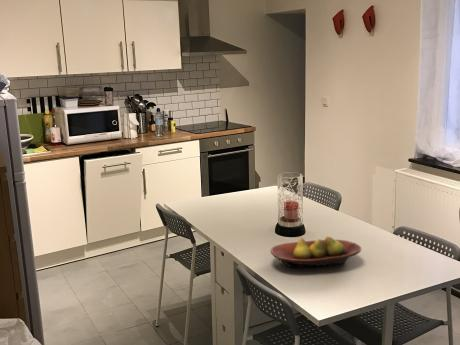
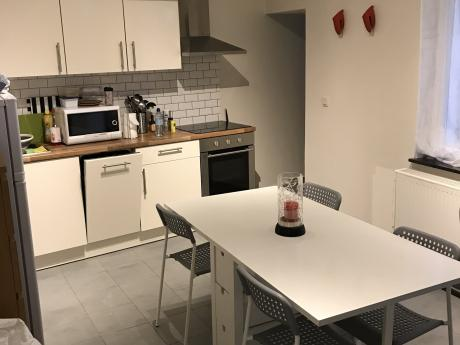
- fruit bowl (315, 250)
